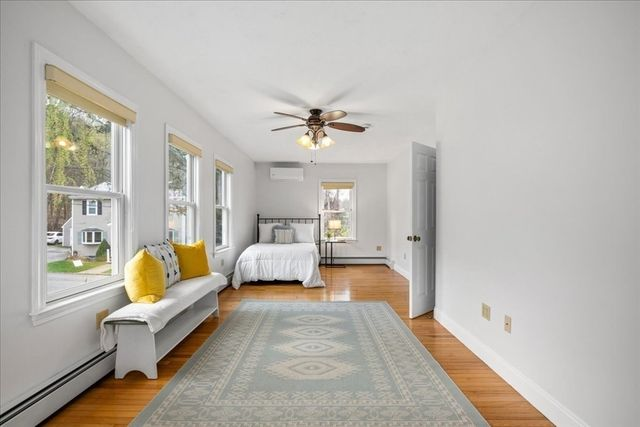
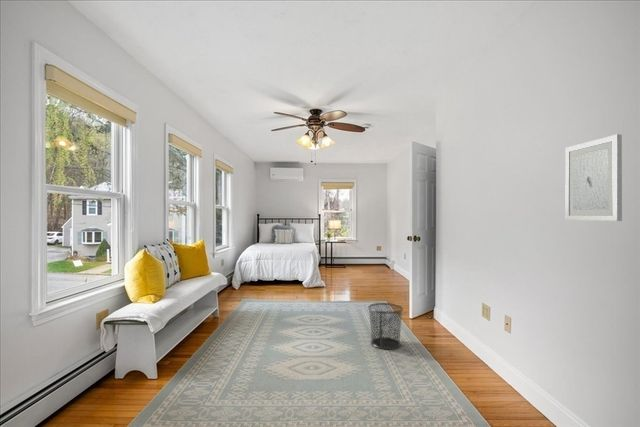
+ waste bin (385, 325)
+ wall art (591, 181)
